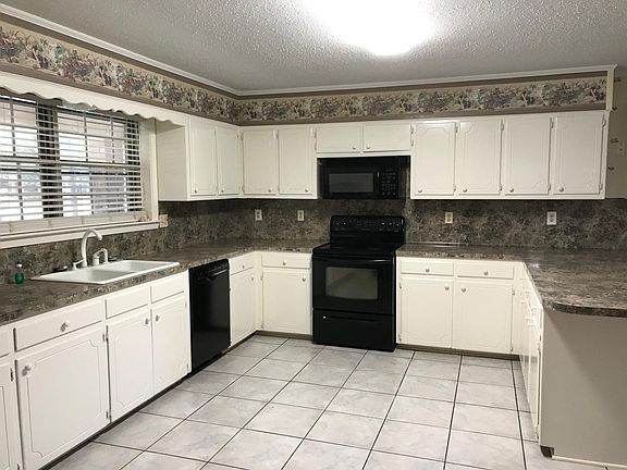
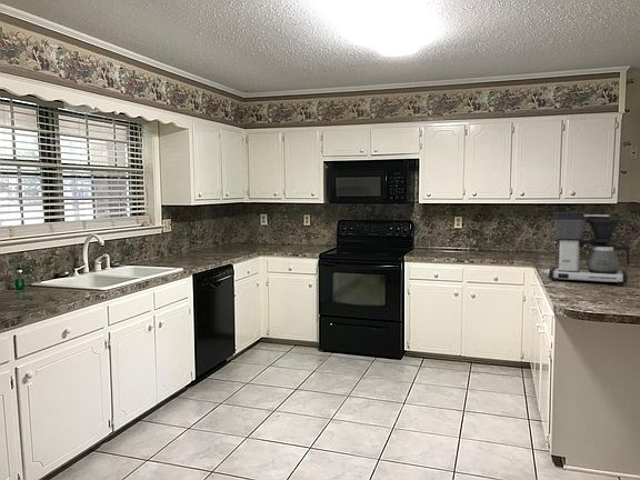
+ coffee maker (591, 244)
